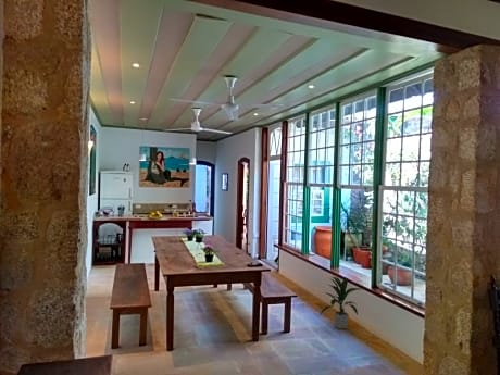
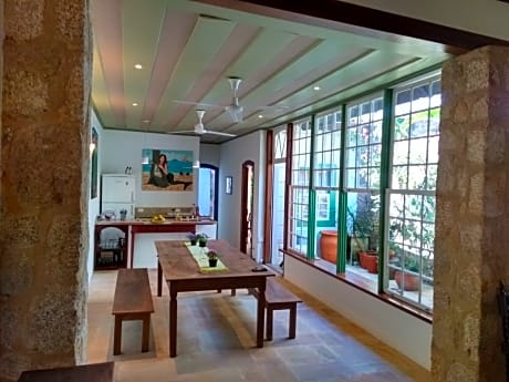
- indoor plant (339, 300)
